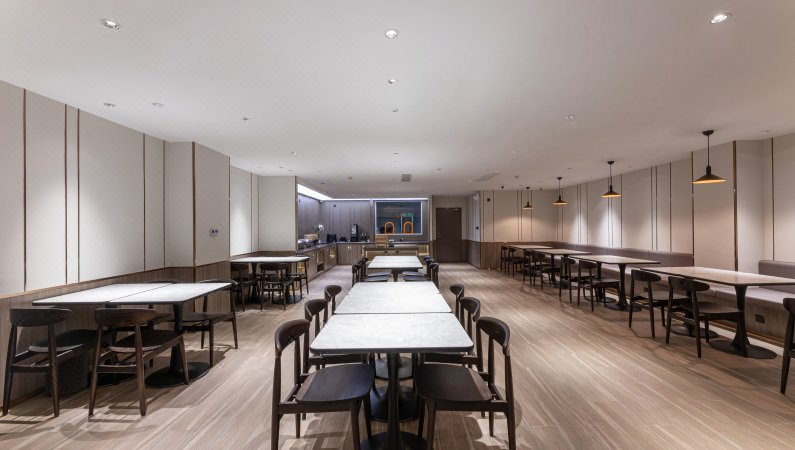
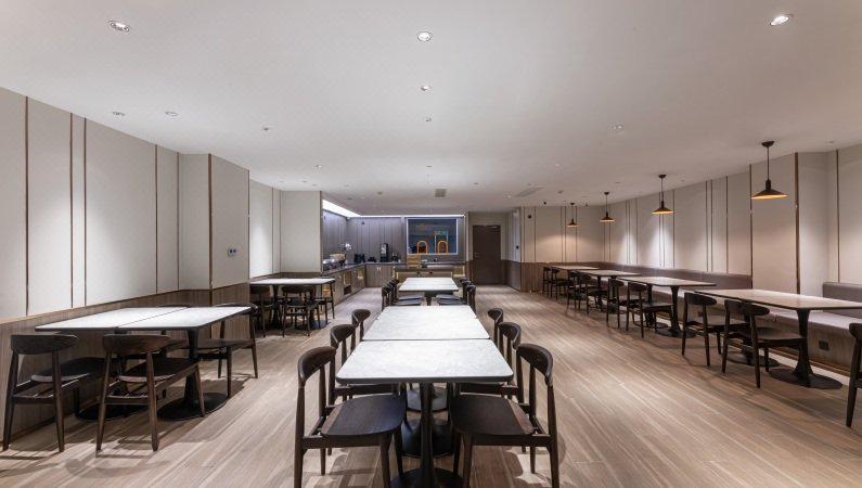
- trash can (67, 369)
